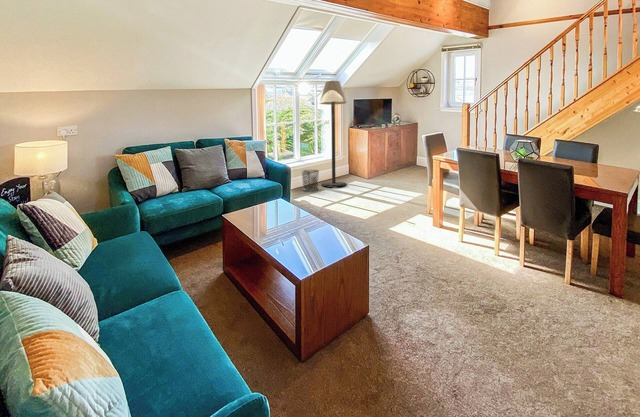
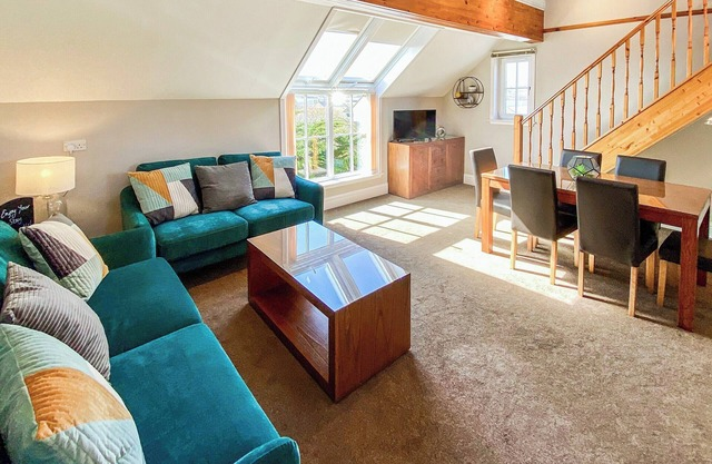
- floor lamp (333, 134)
- waste bin (310, 179)
